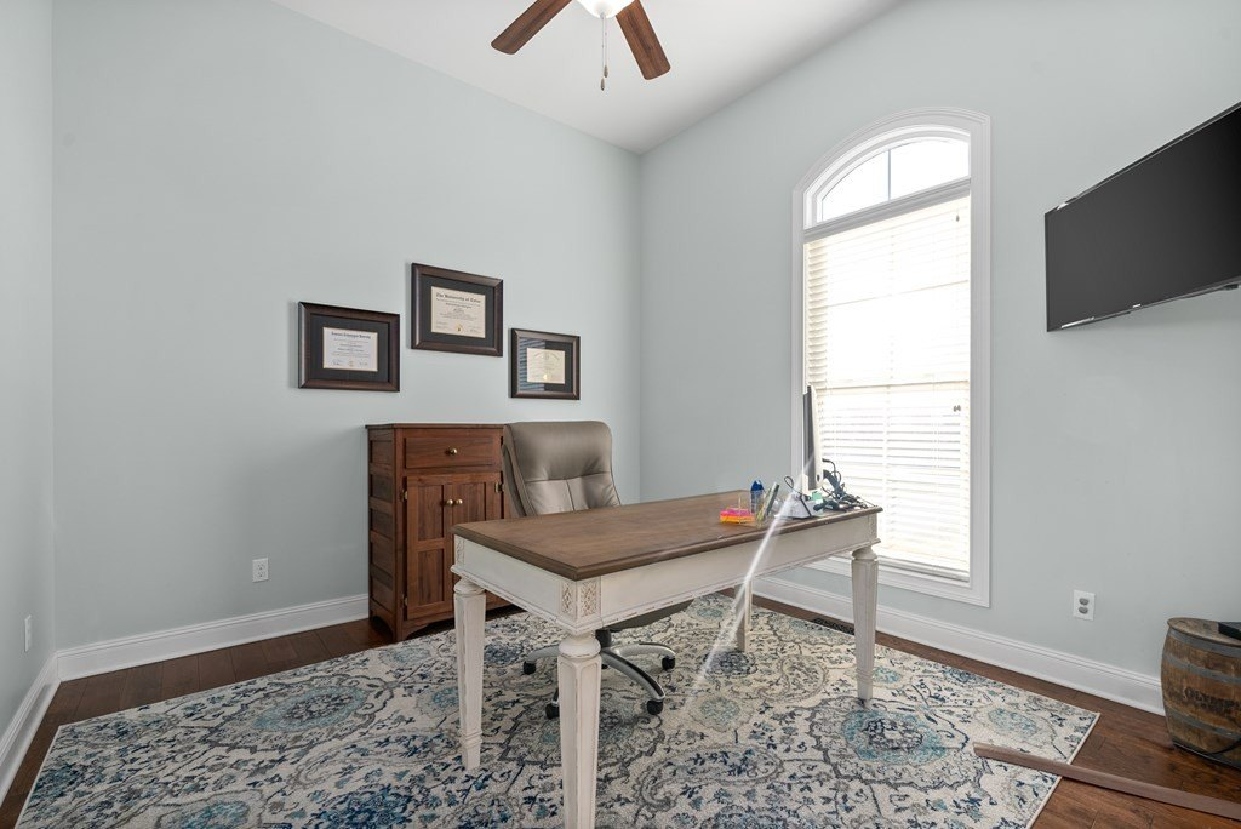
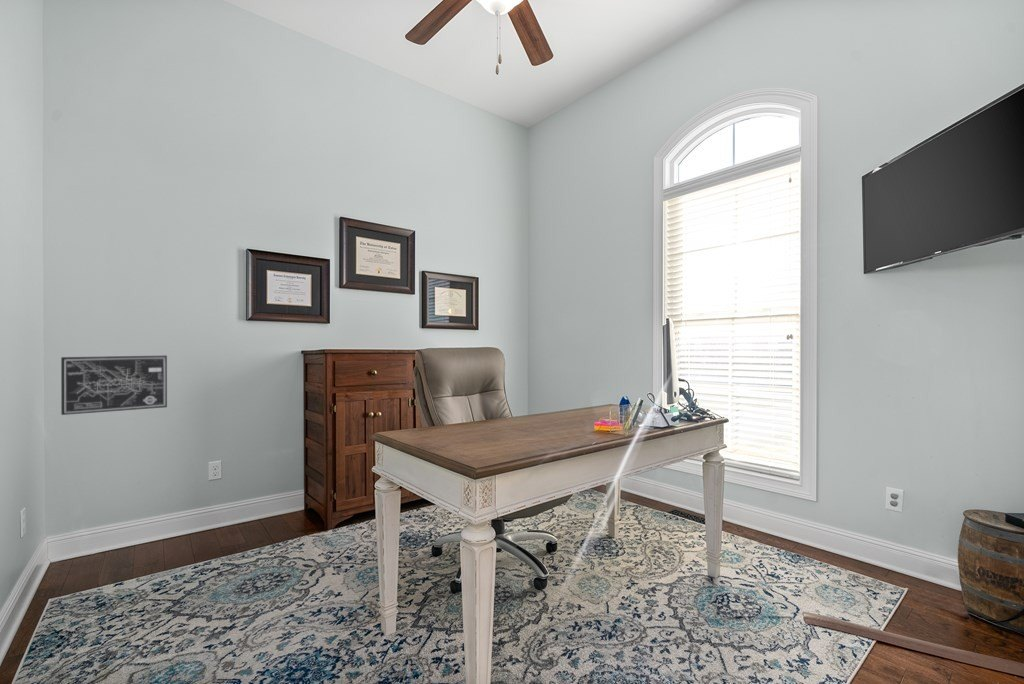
+ wall art (117, 383)
